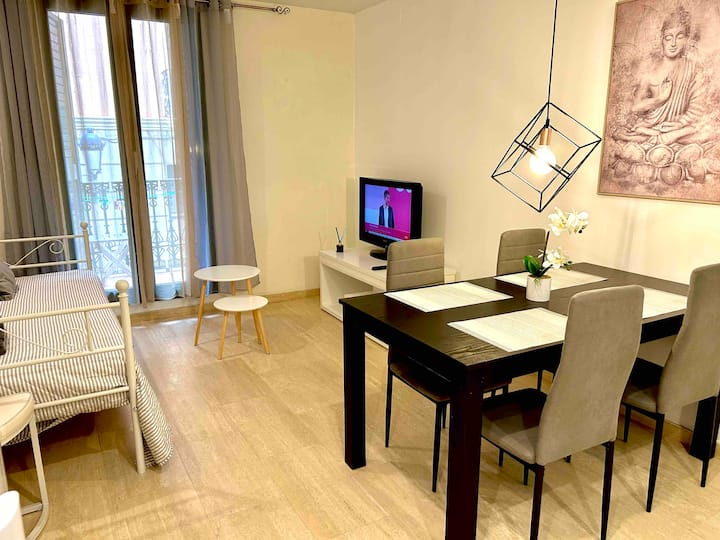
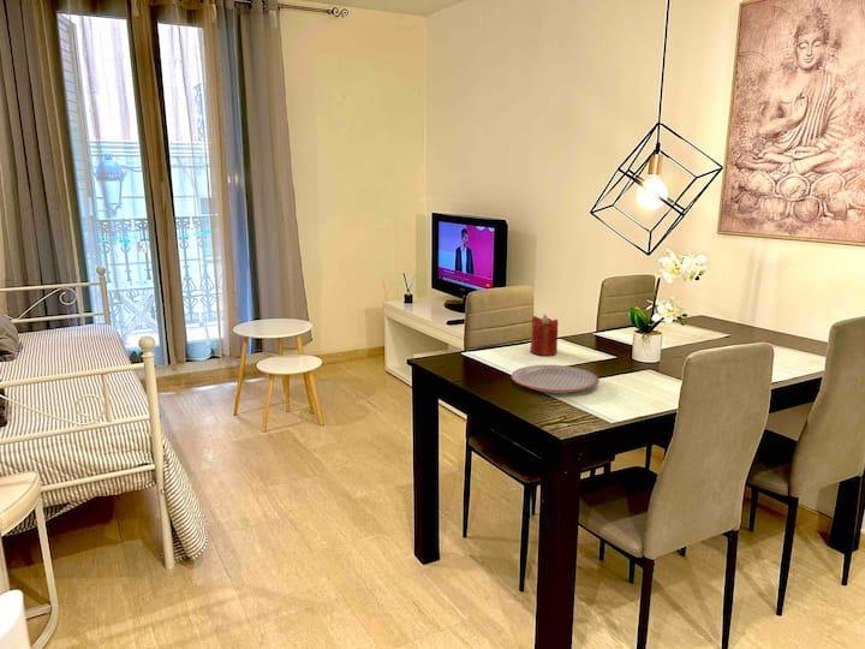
+ plate (554, 380)
+ candle (544, 333)
